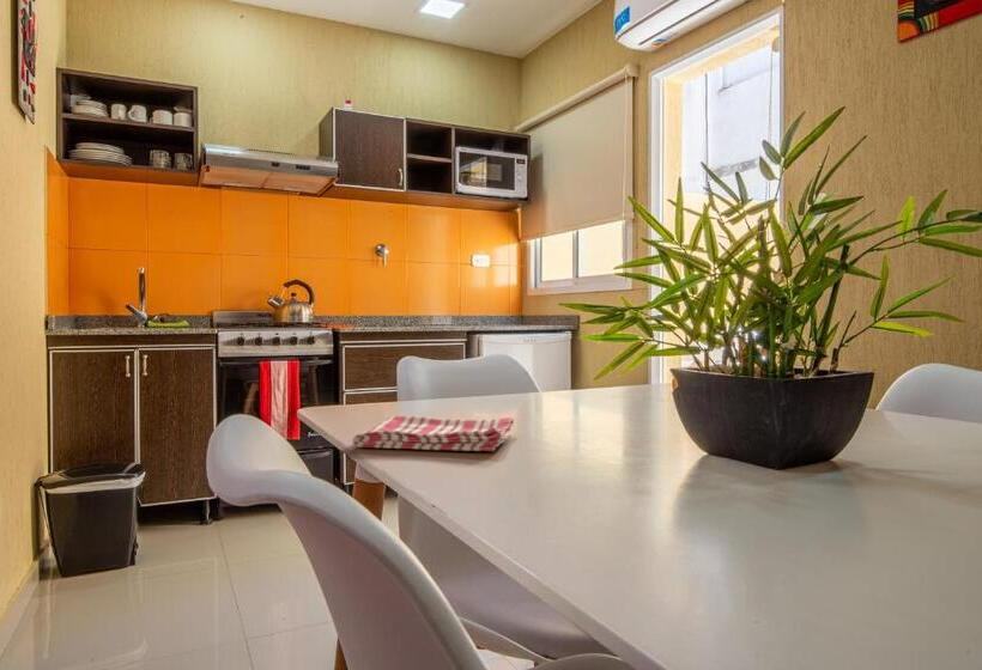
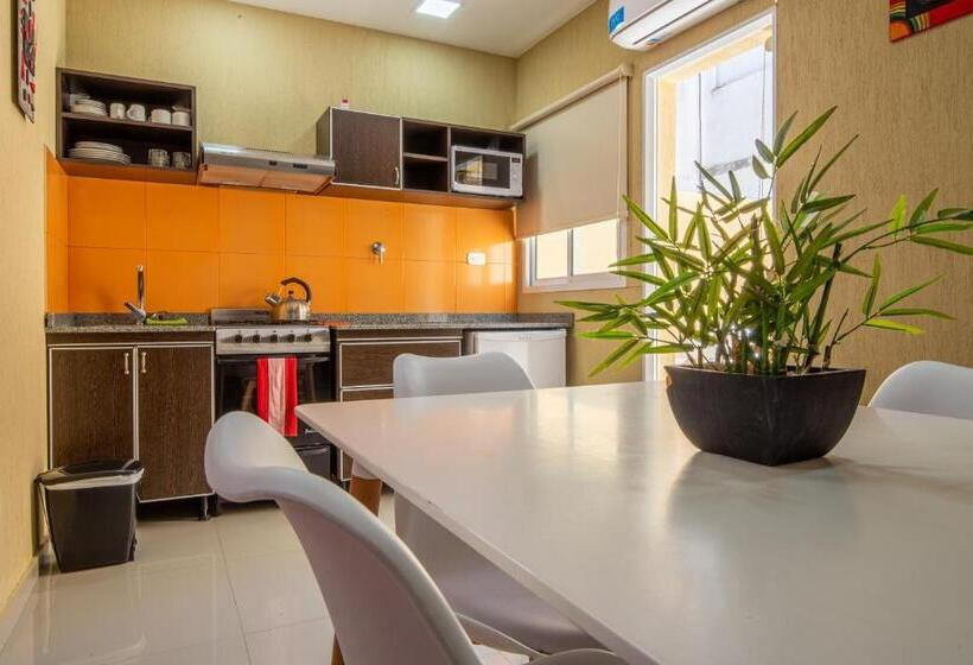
- dish towel (437, 428)
